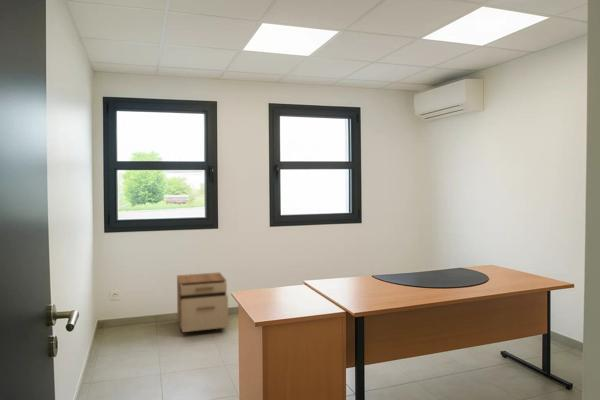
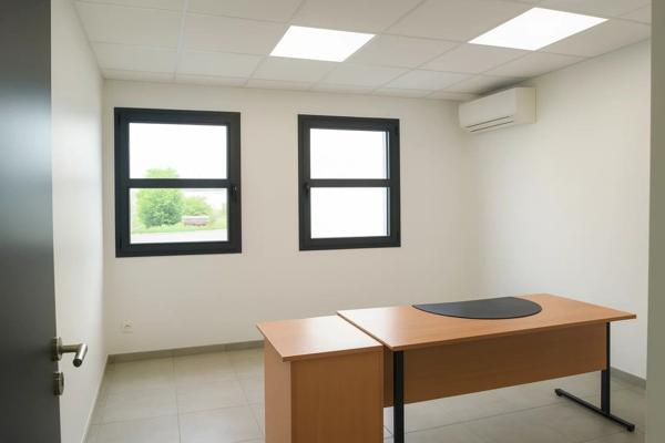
- filing cabinet (202, 302)
